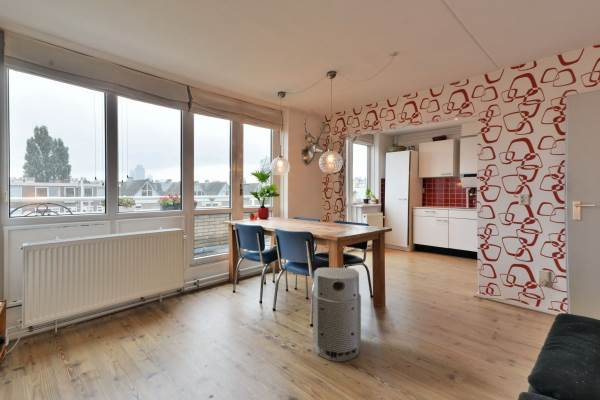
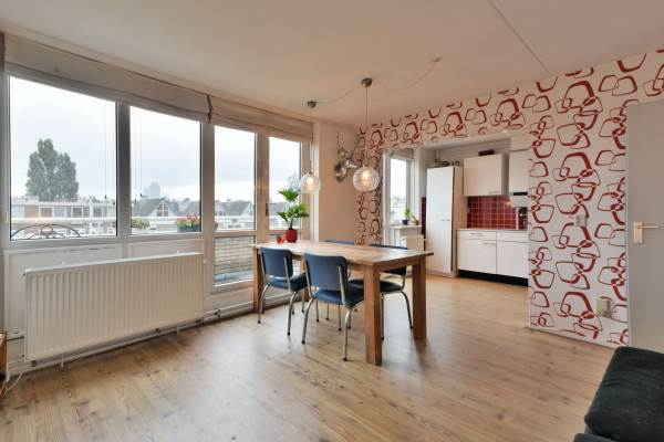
- air purifier (336, 310)
